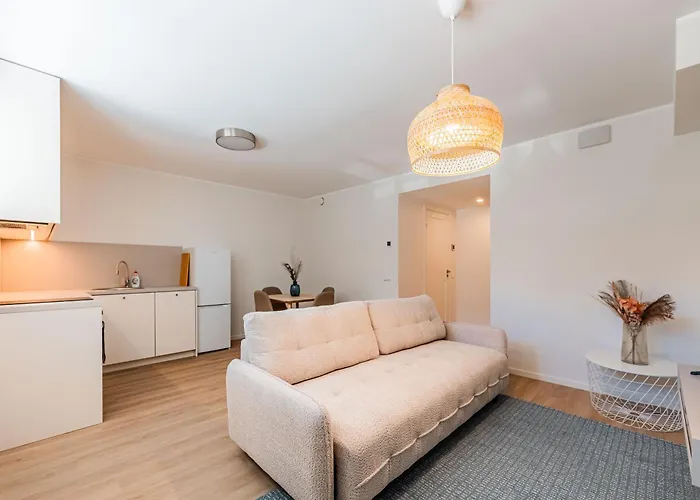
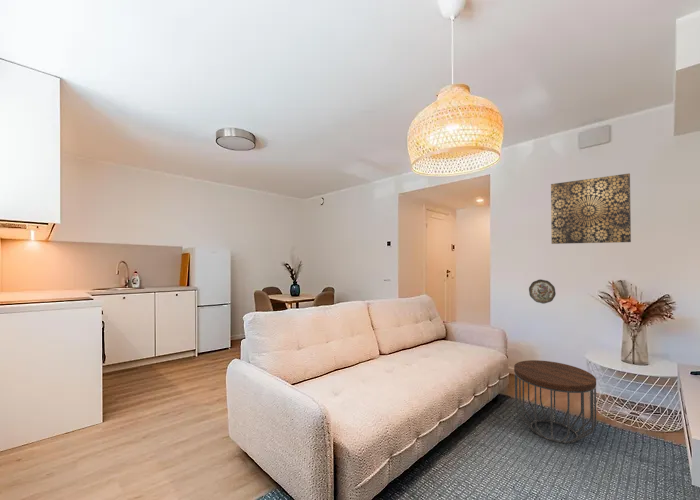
+ side table (554, 401)
+ decorative plate (542, 291)
+ wall art (588, 211)
